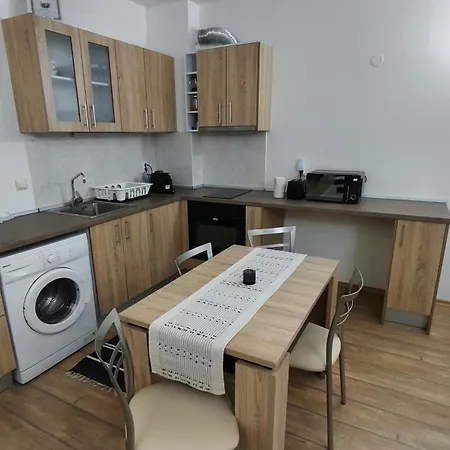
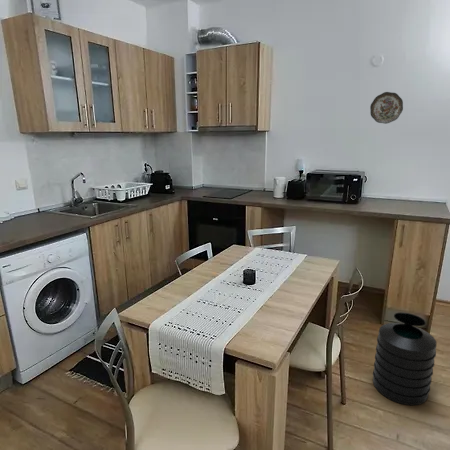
+ decorative plate (386, 108)
+ trash can (404, 350)
